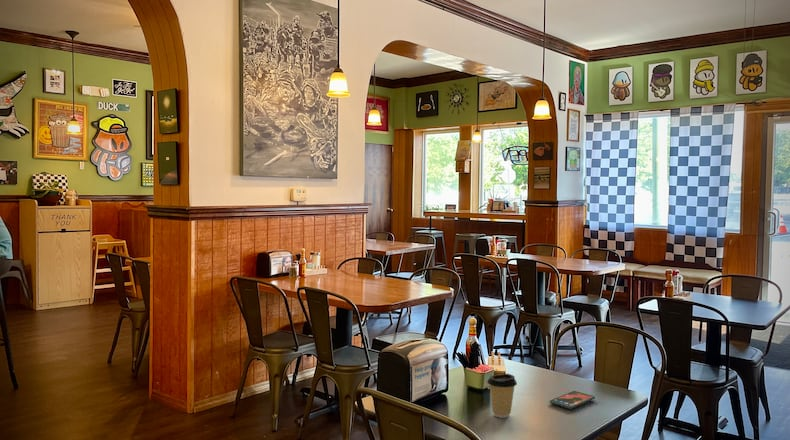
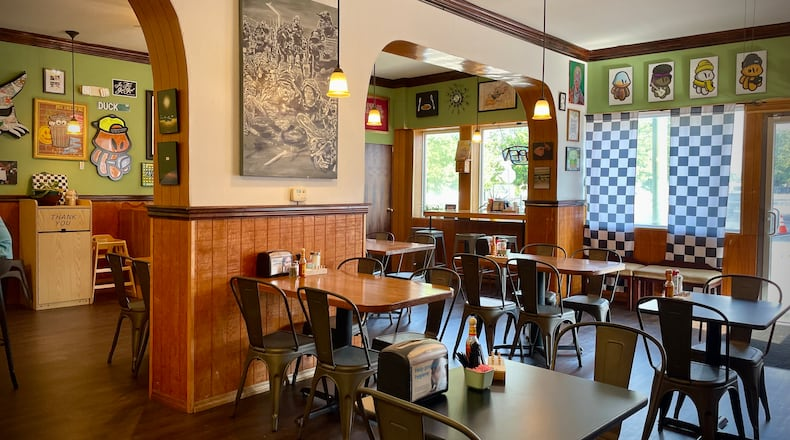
- coffee cup (501, 395)
- smartphone (572, 399)
